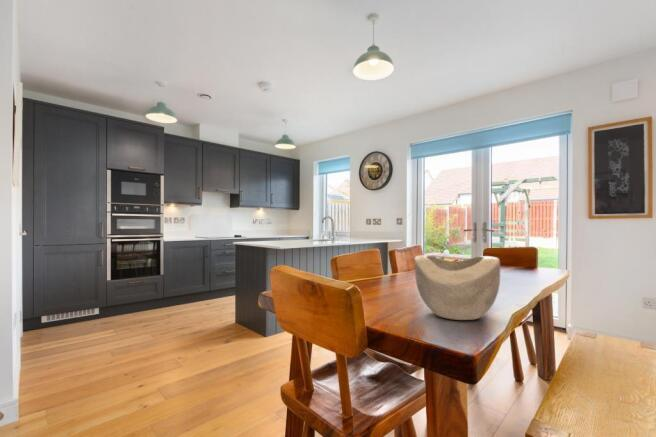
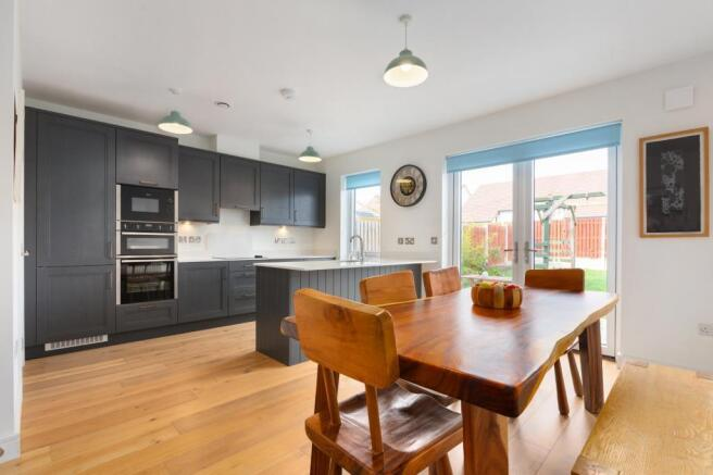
- decorative bowl (455, 285)
